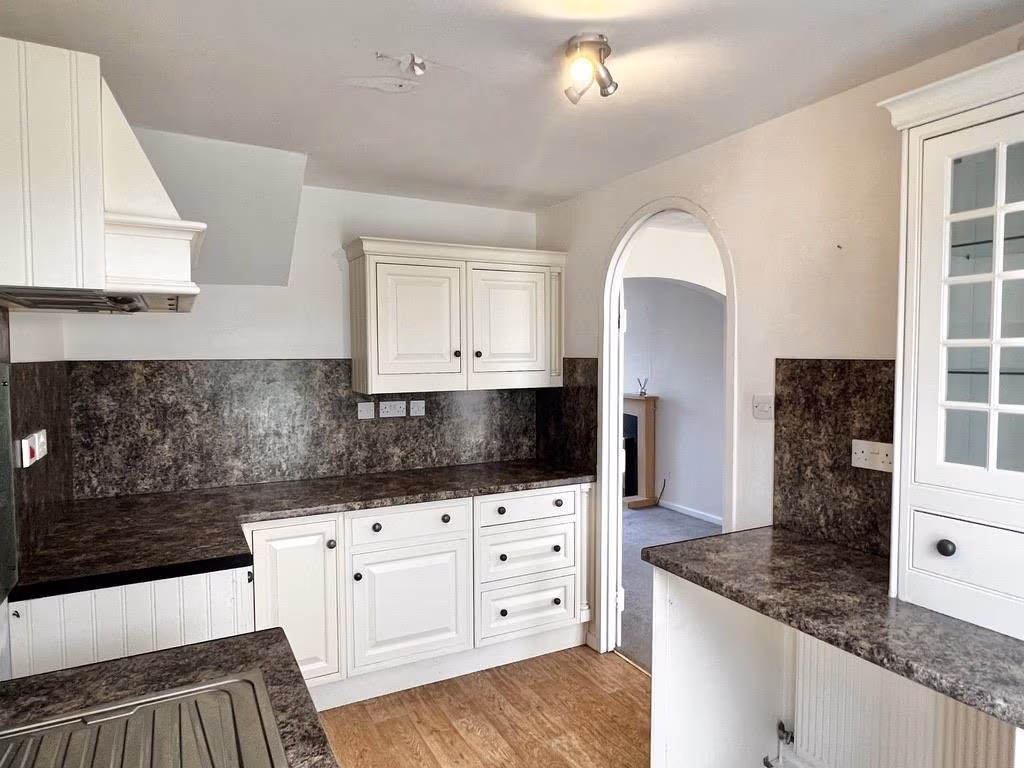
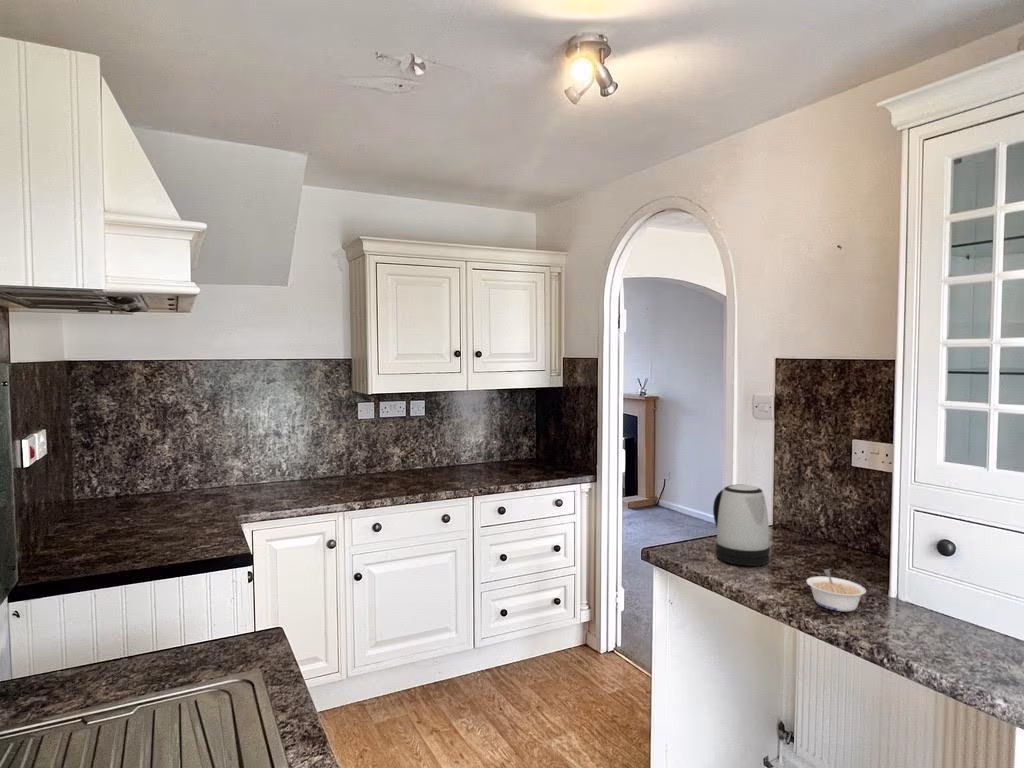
+ legume (833, 592)
+ kettle (737, 520)
